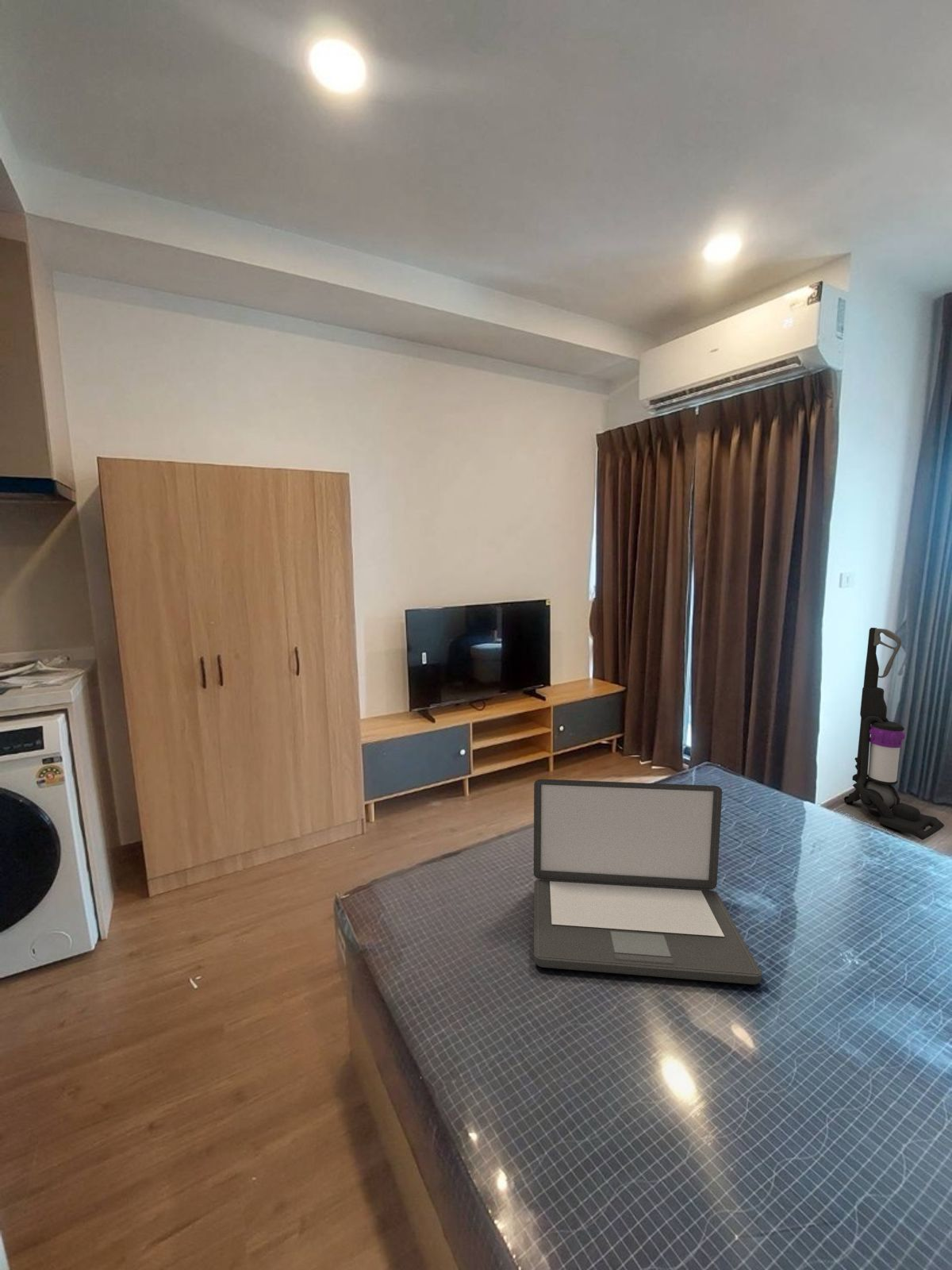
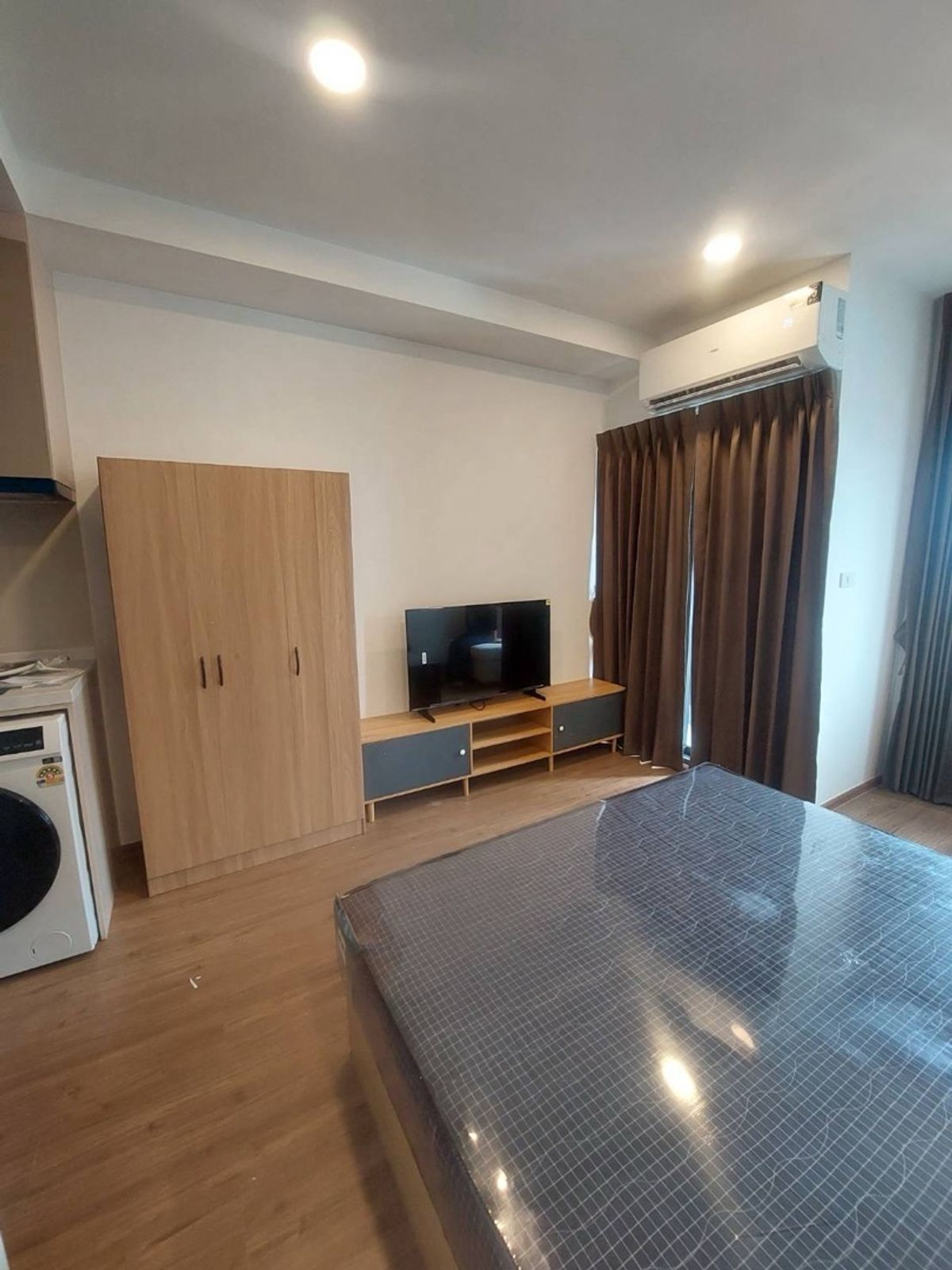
- vacuum cleaner (896, 726)
- laptop (634, 869)
